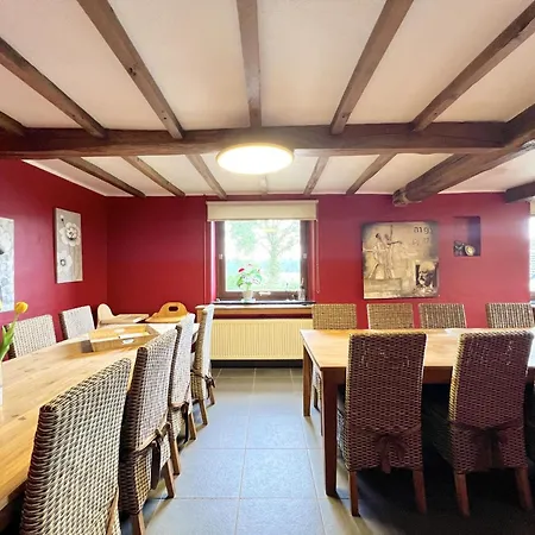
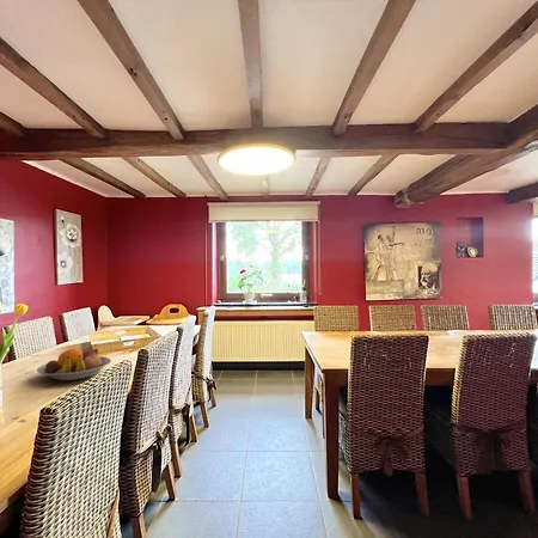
+ fruit bowl (75, 361)
